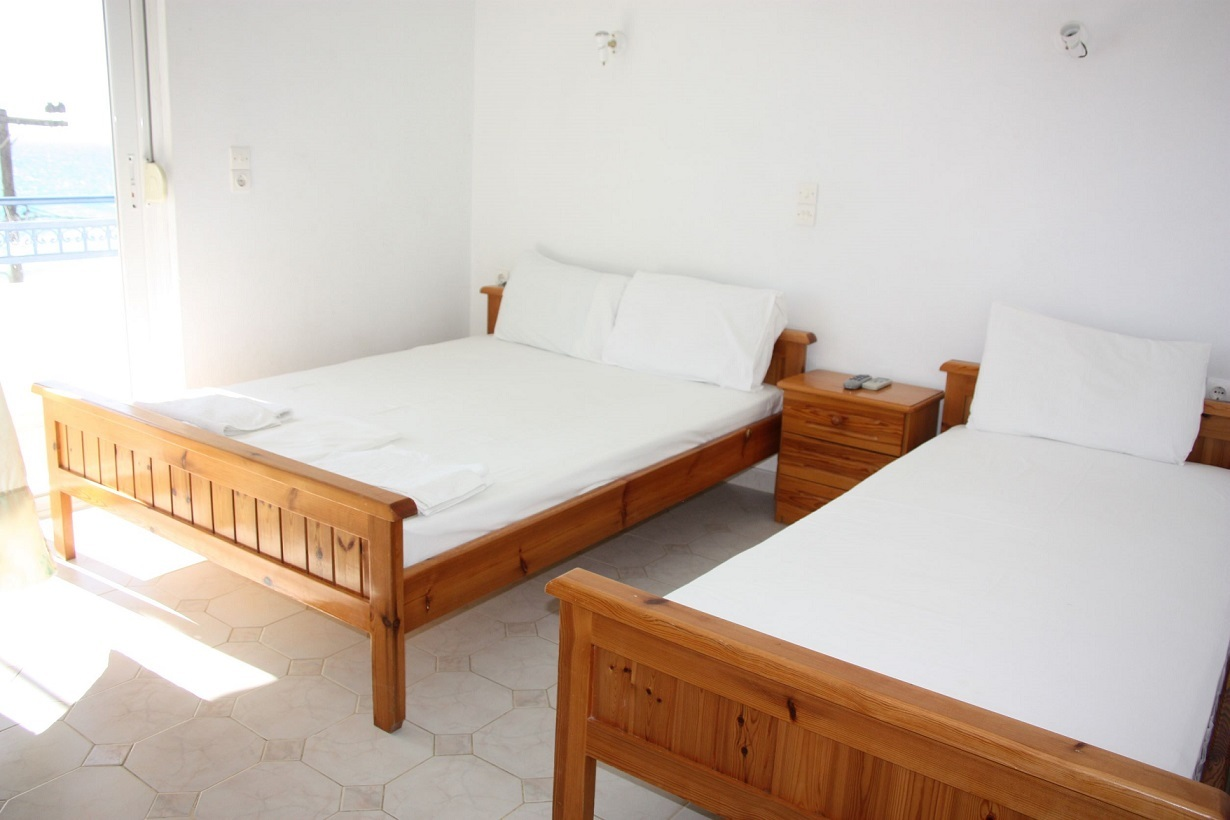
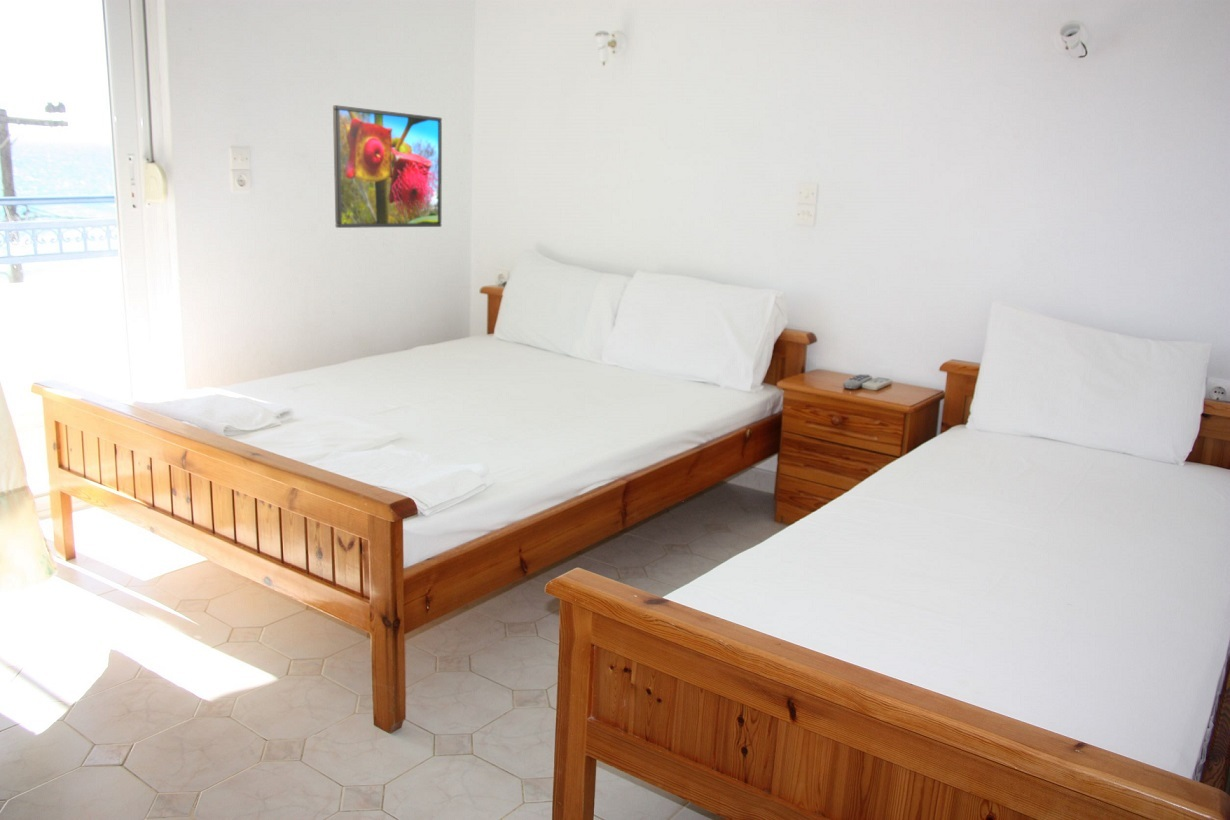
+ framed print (390, 170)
